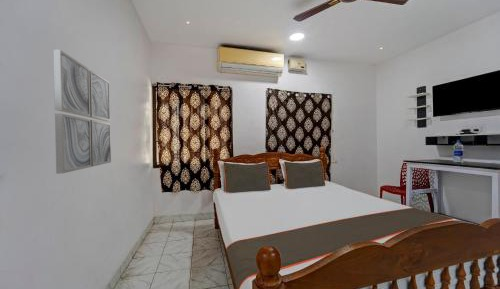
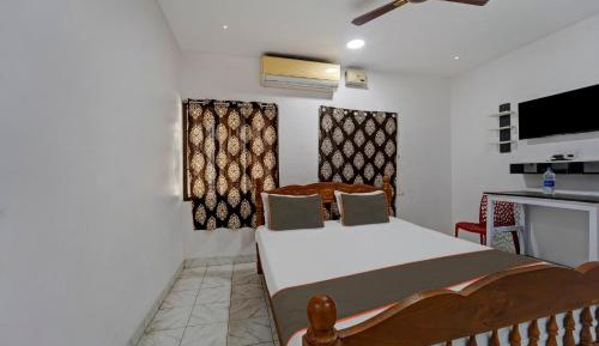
- wall art (89, 117)
